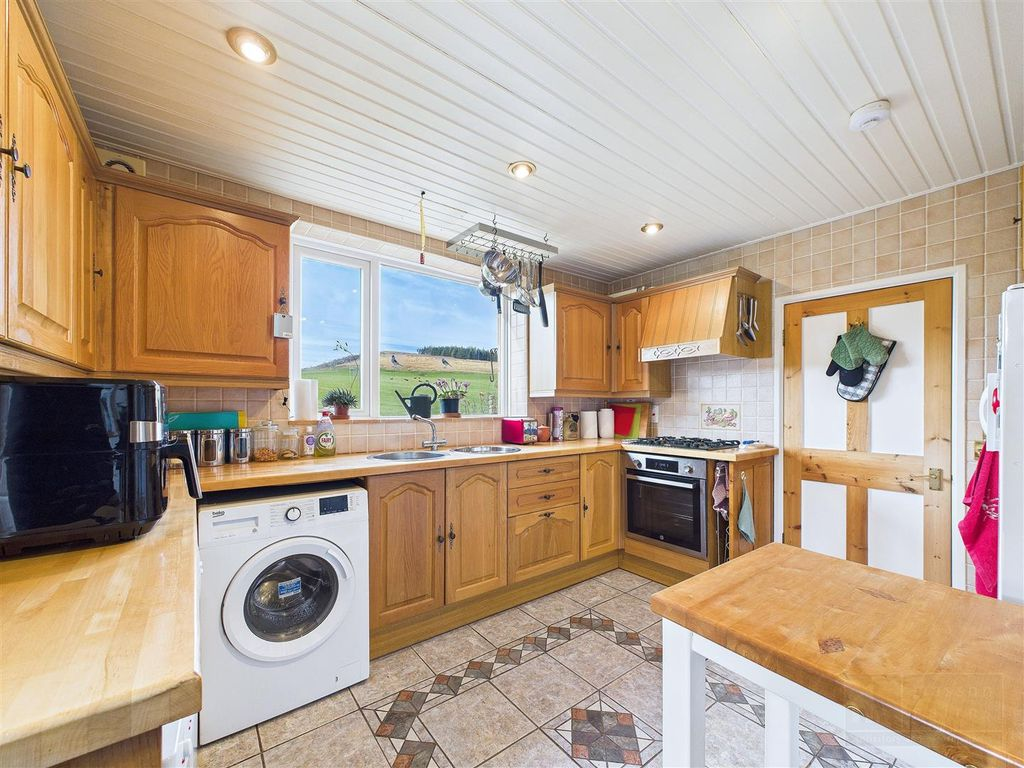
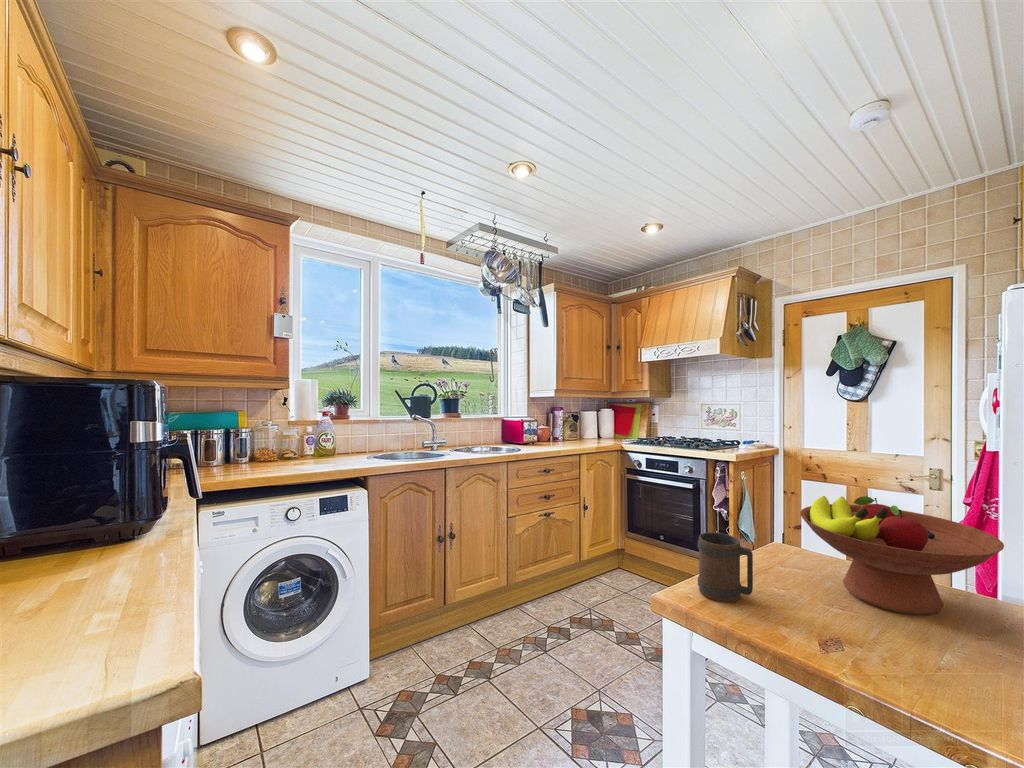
+ fruit bowl (890, 547)
+ mug (724, 566)
